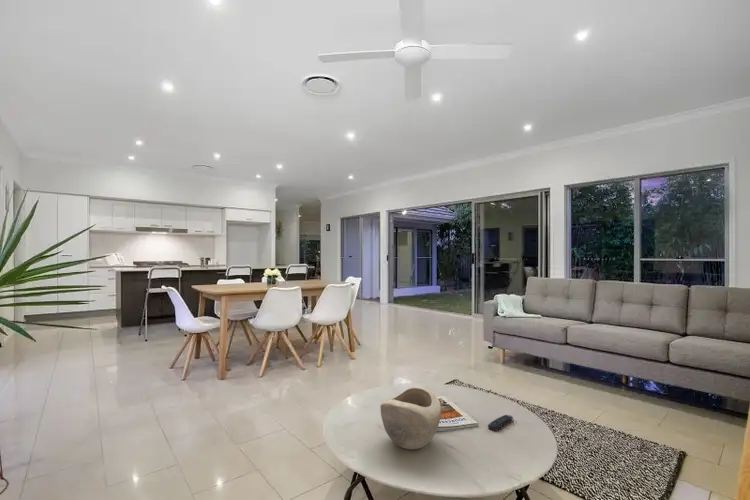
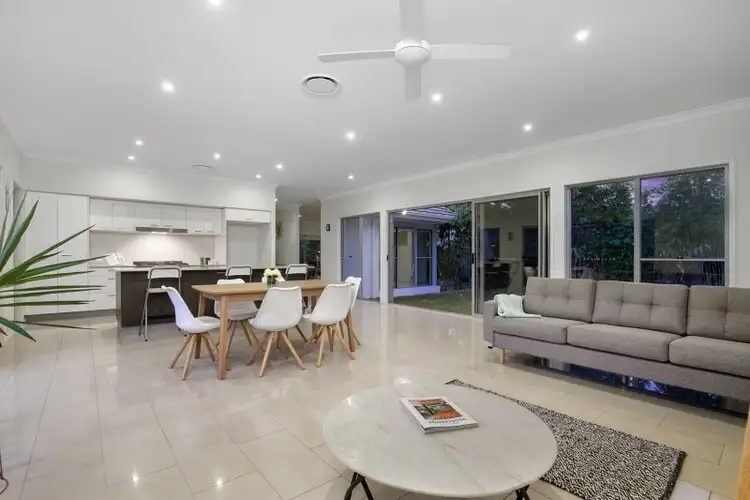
- decorative bowl (410, 417)
- remote control (501, 421)
